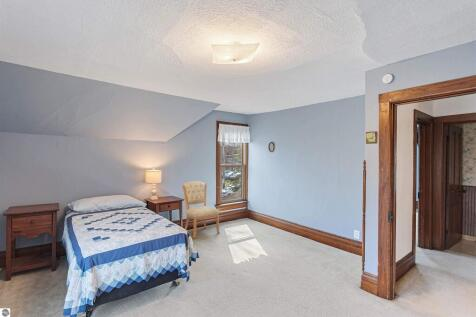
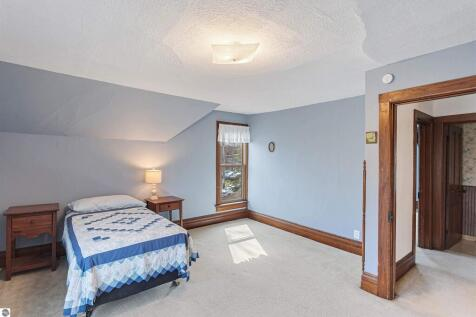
- chair (199, 207)
